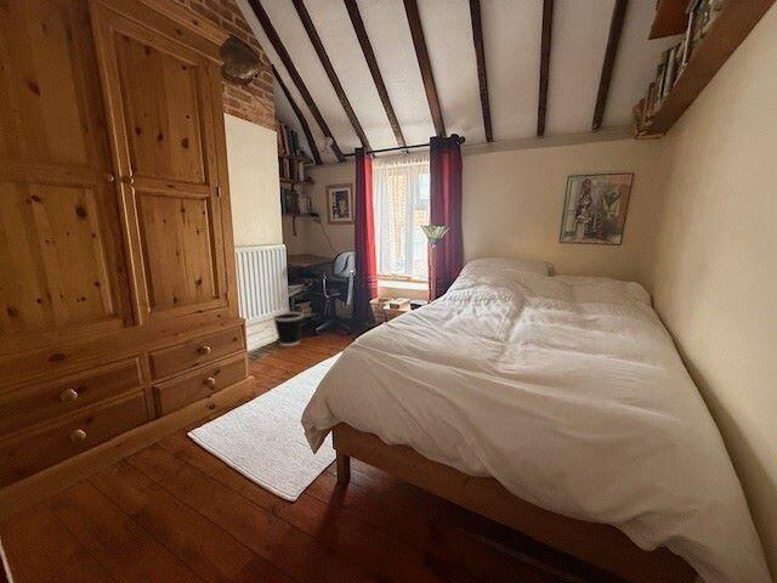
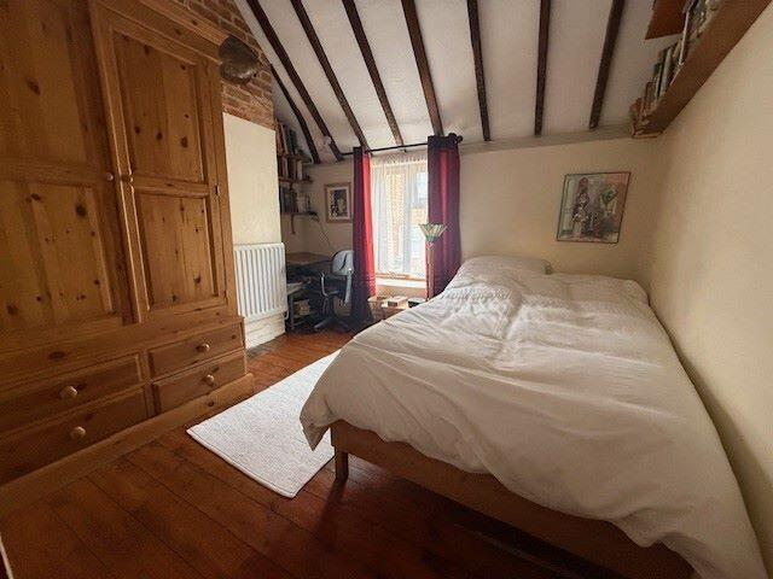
- wastebasket (289, 329)
